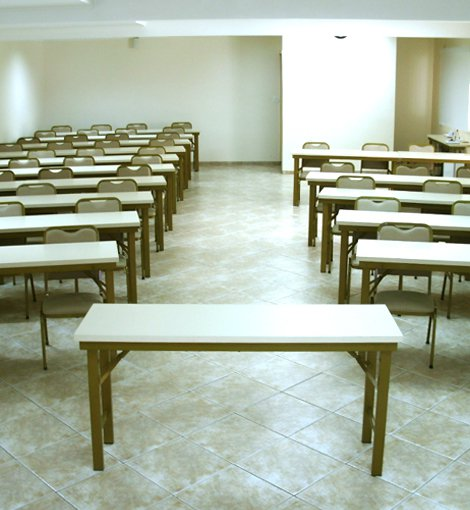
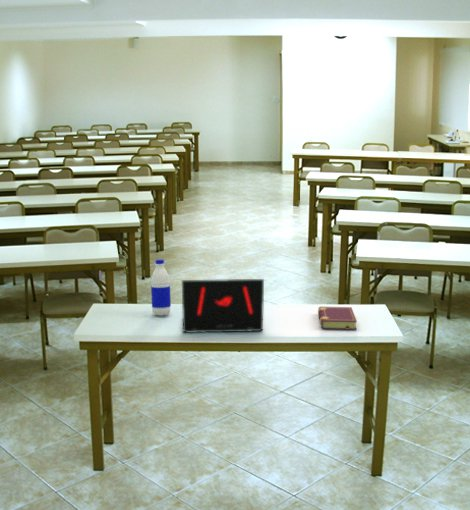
+ water bottle (160, 287)
+ laptop (222, 299)
+ book (336, 317)
